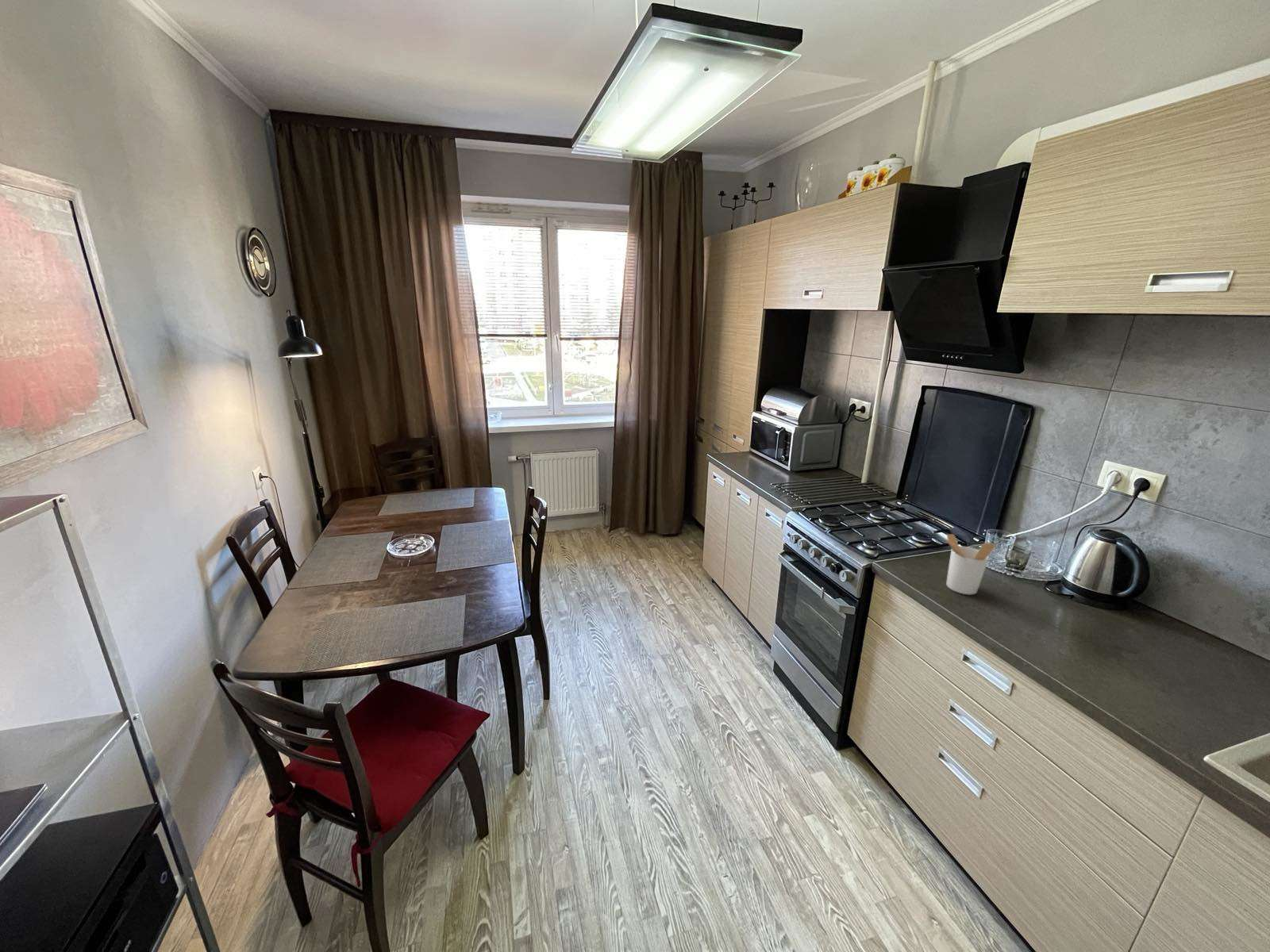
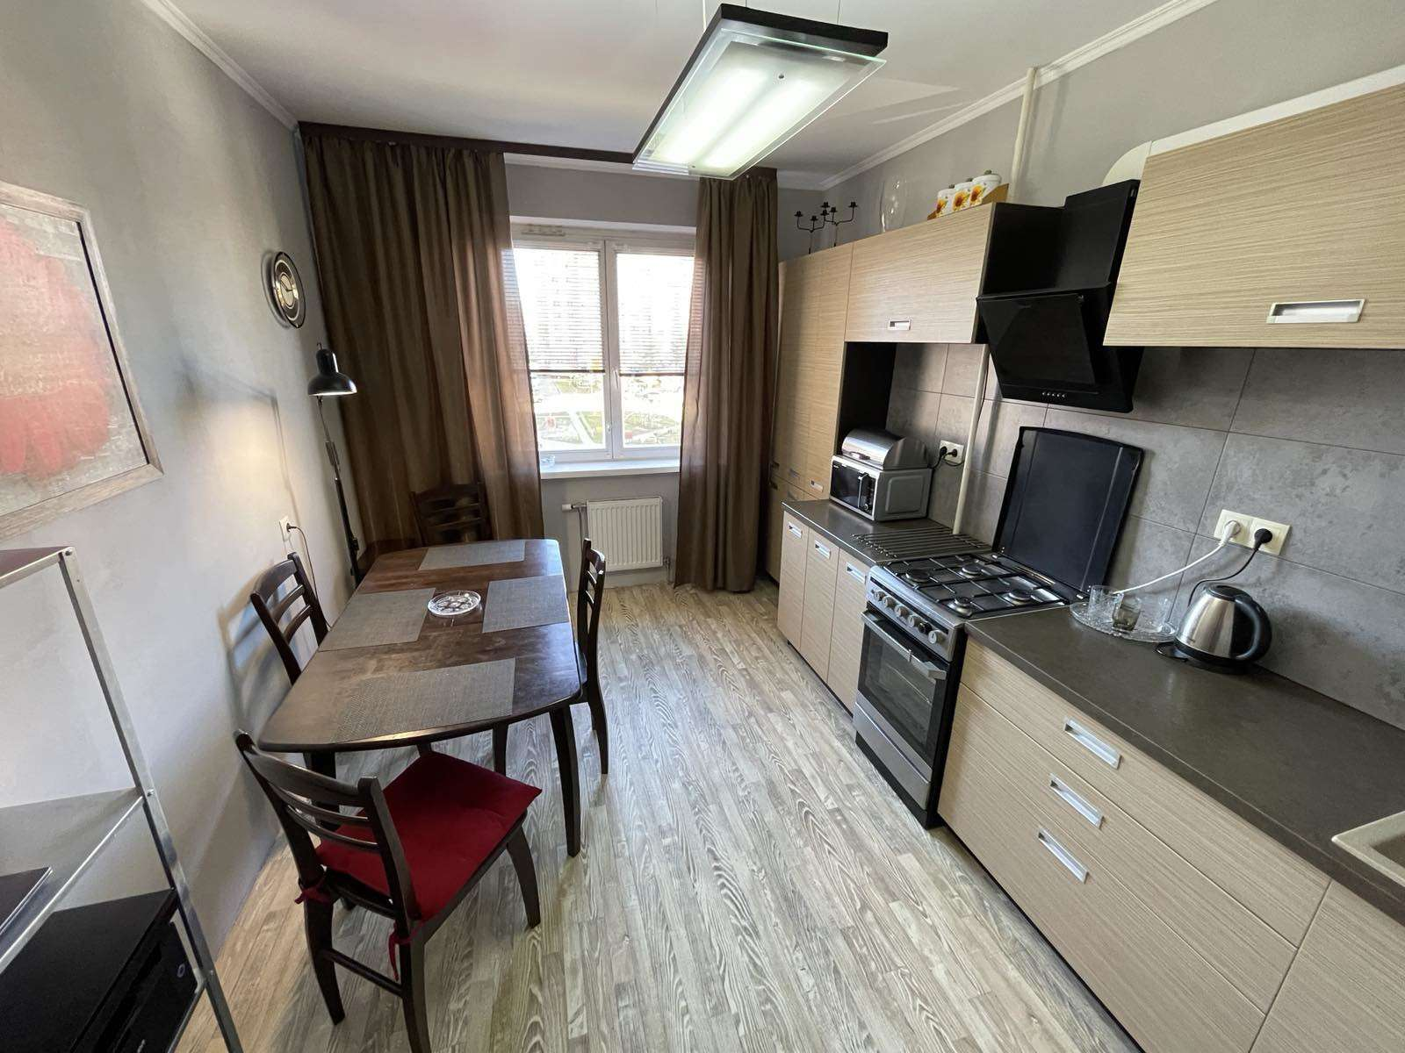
- utensil holder (960, 562)
